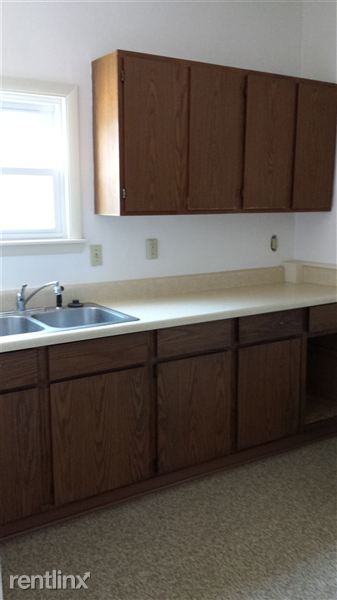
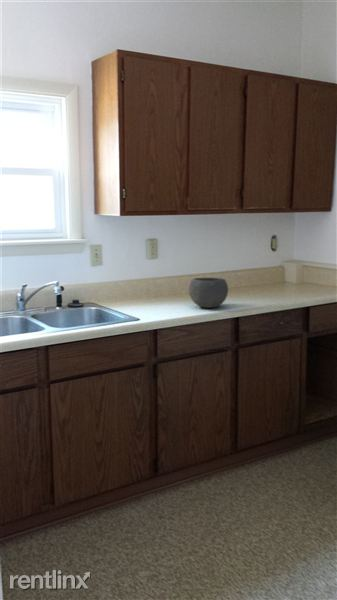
+ bowl (208, 293)
